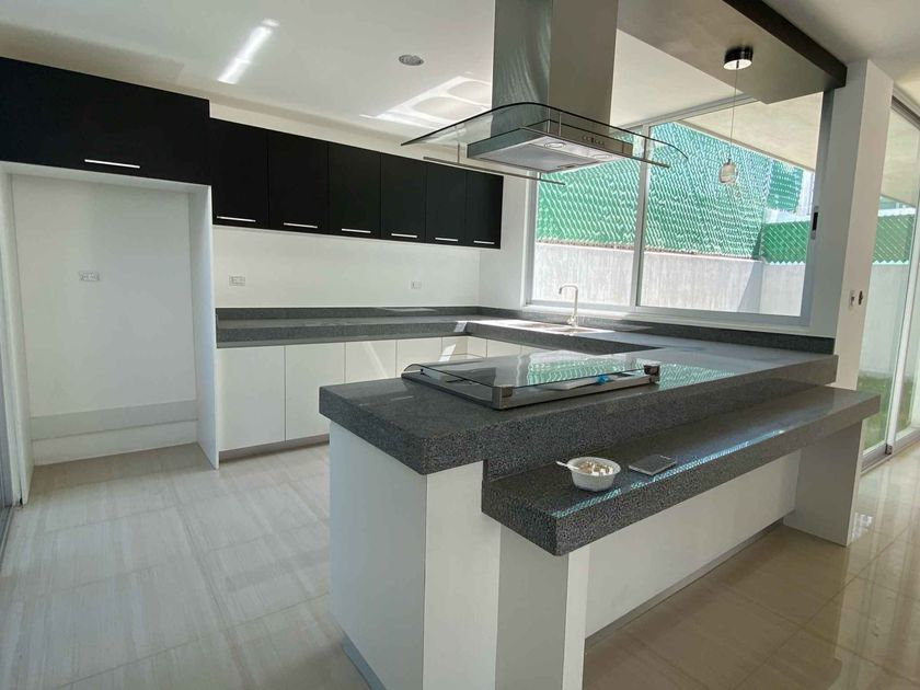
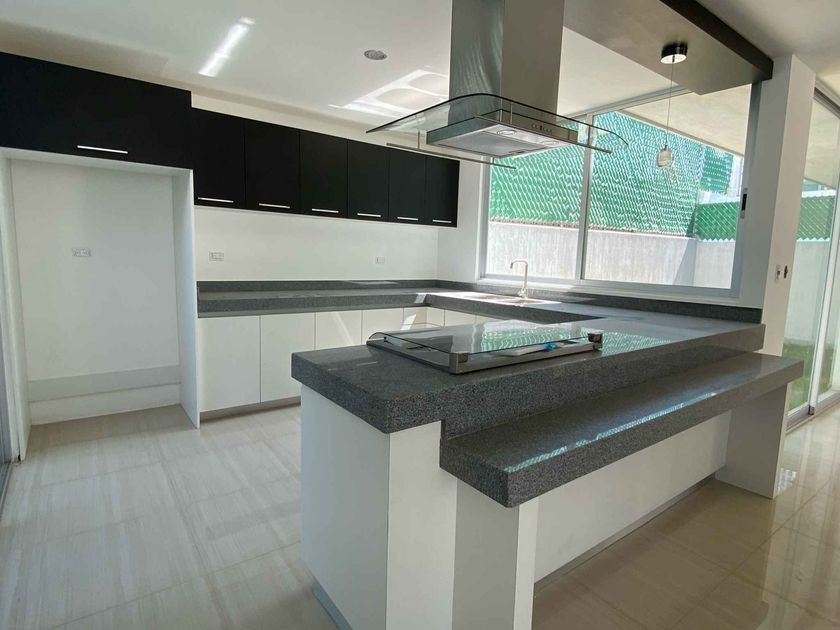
- smartphone (653, 463)
- legume (591, 473)
